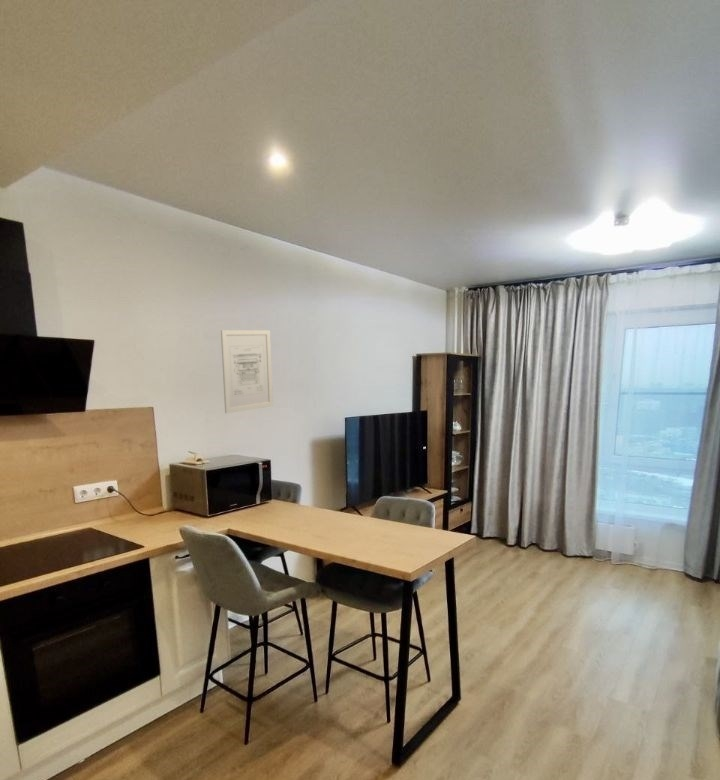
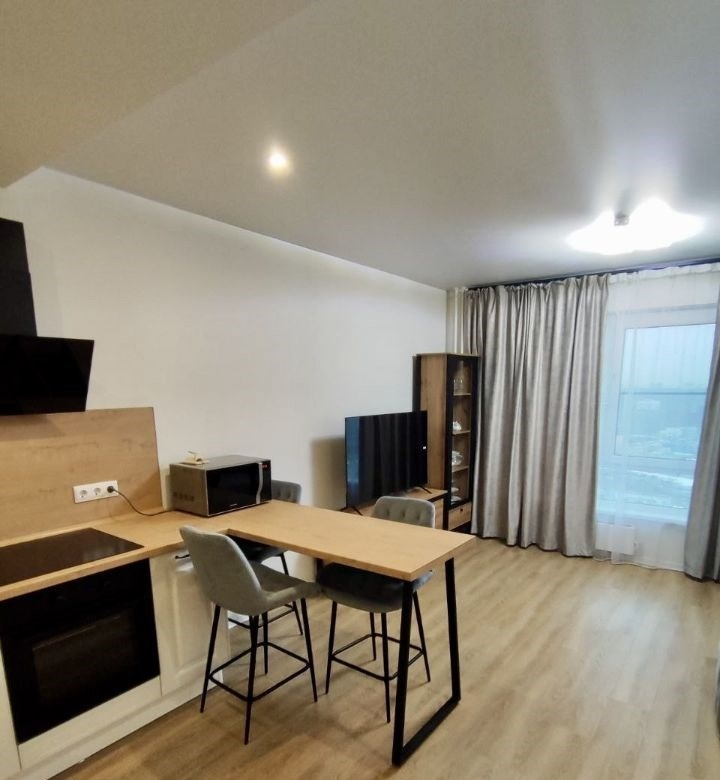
- wall art (248, 370)
